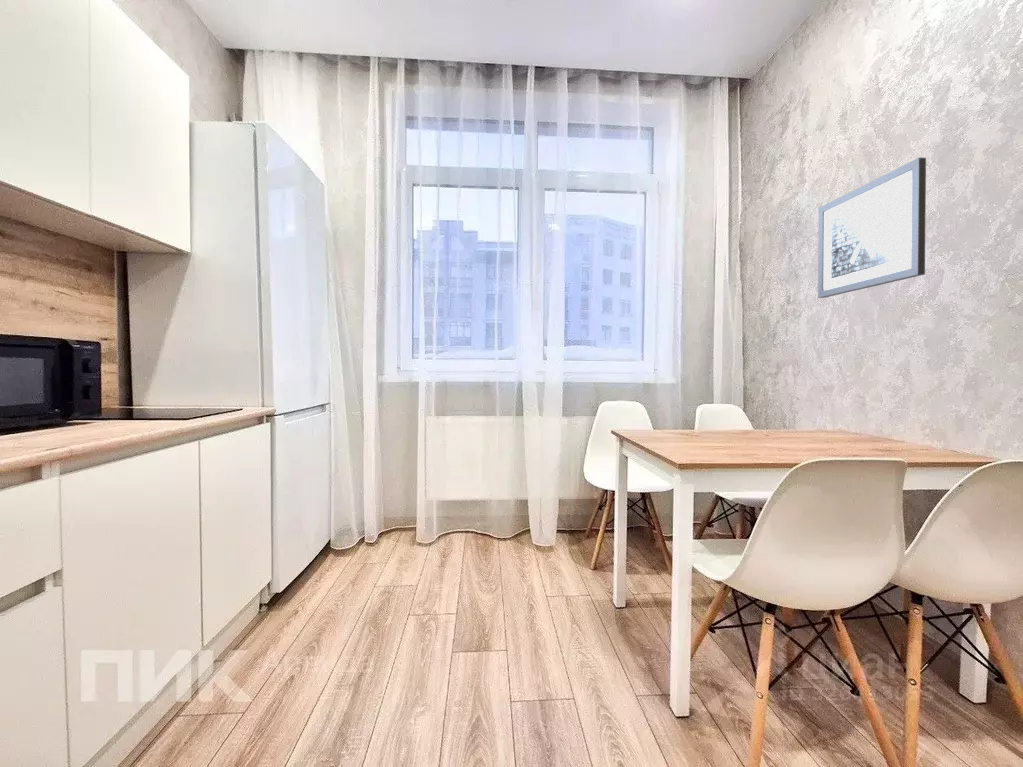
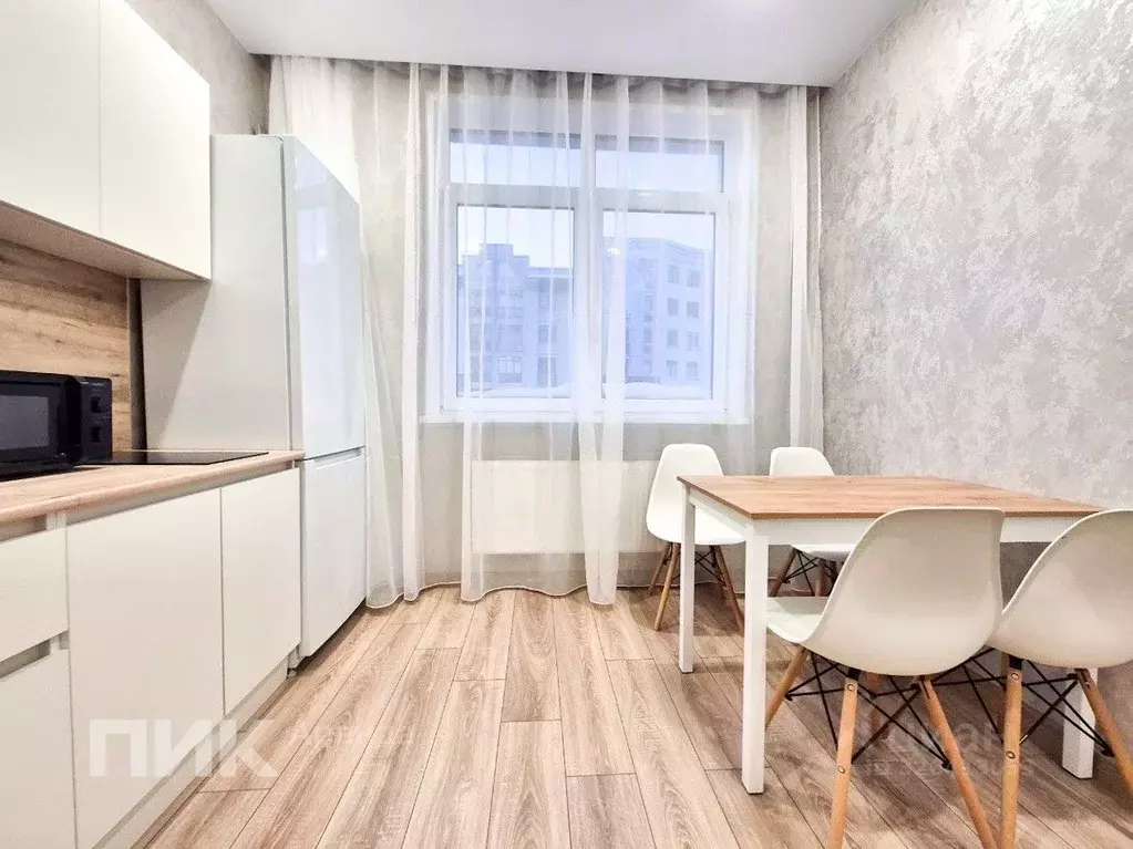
- wall art (864, 236)
